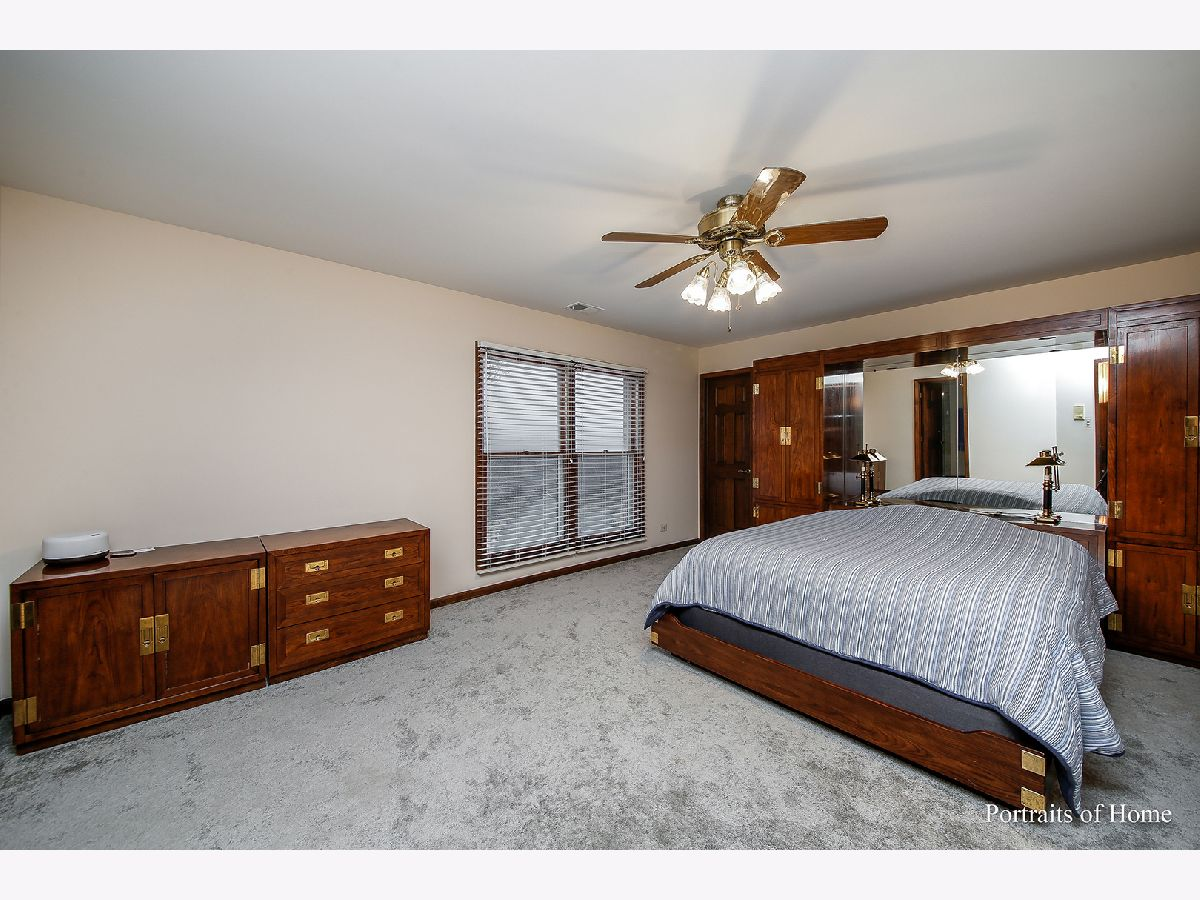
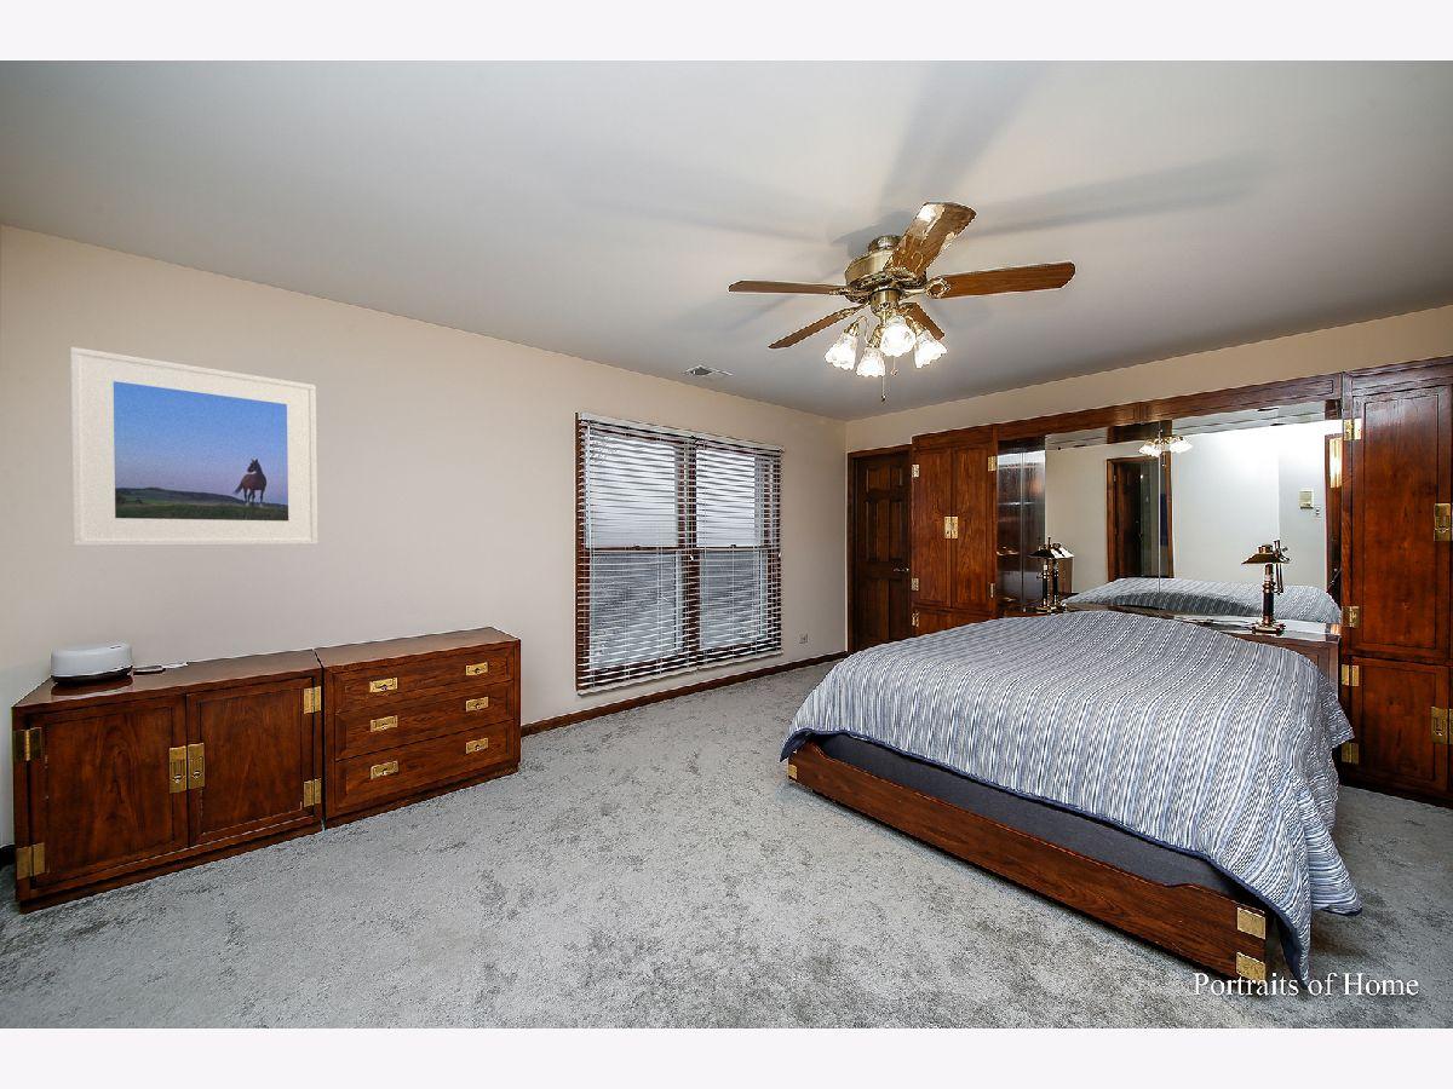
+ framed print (207, 456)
